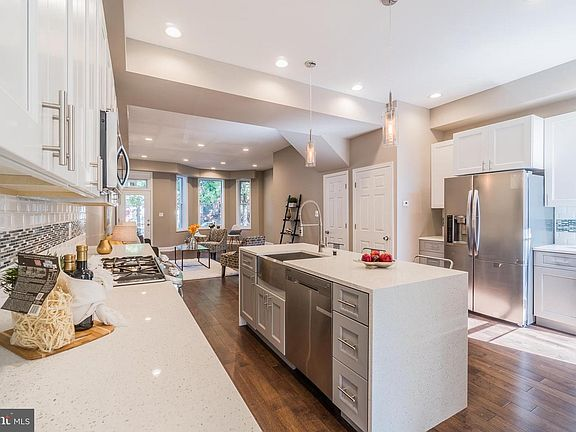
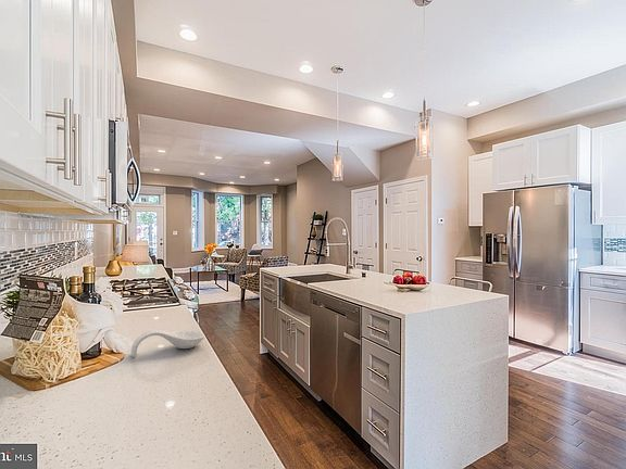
+ spoon rest (170, 339)
